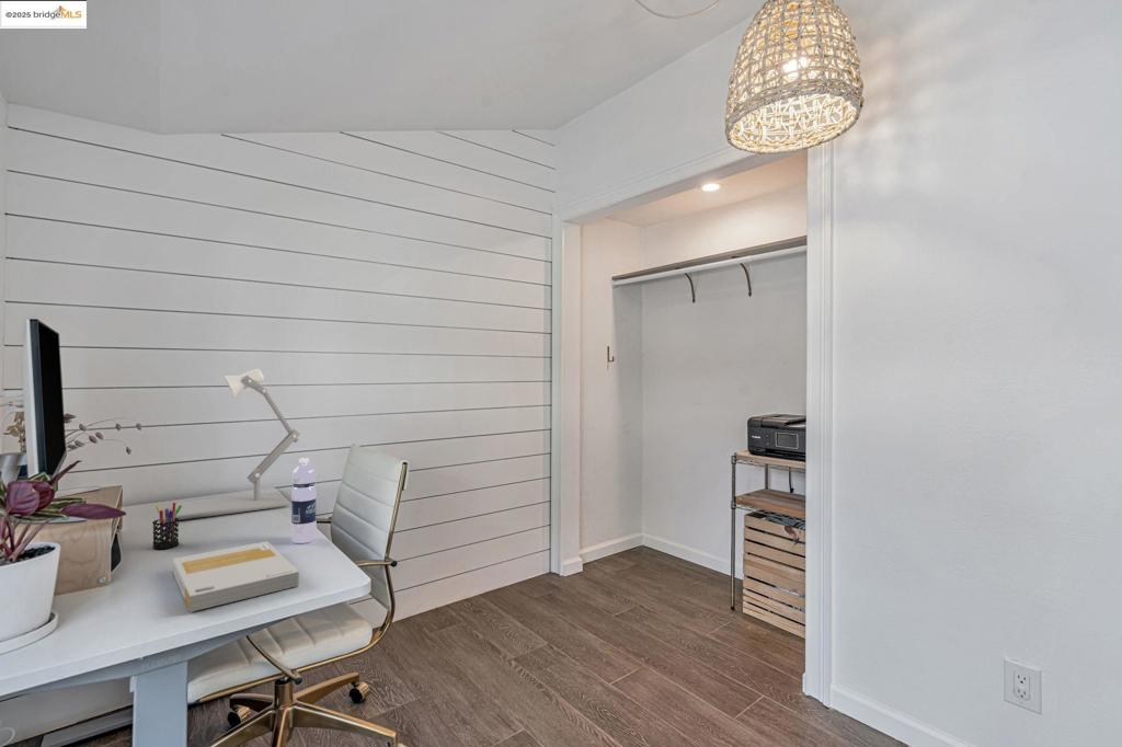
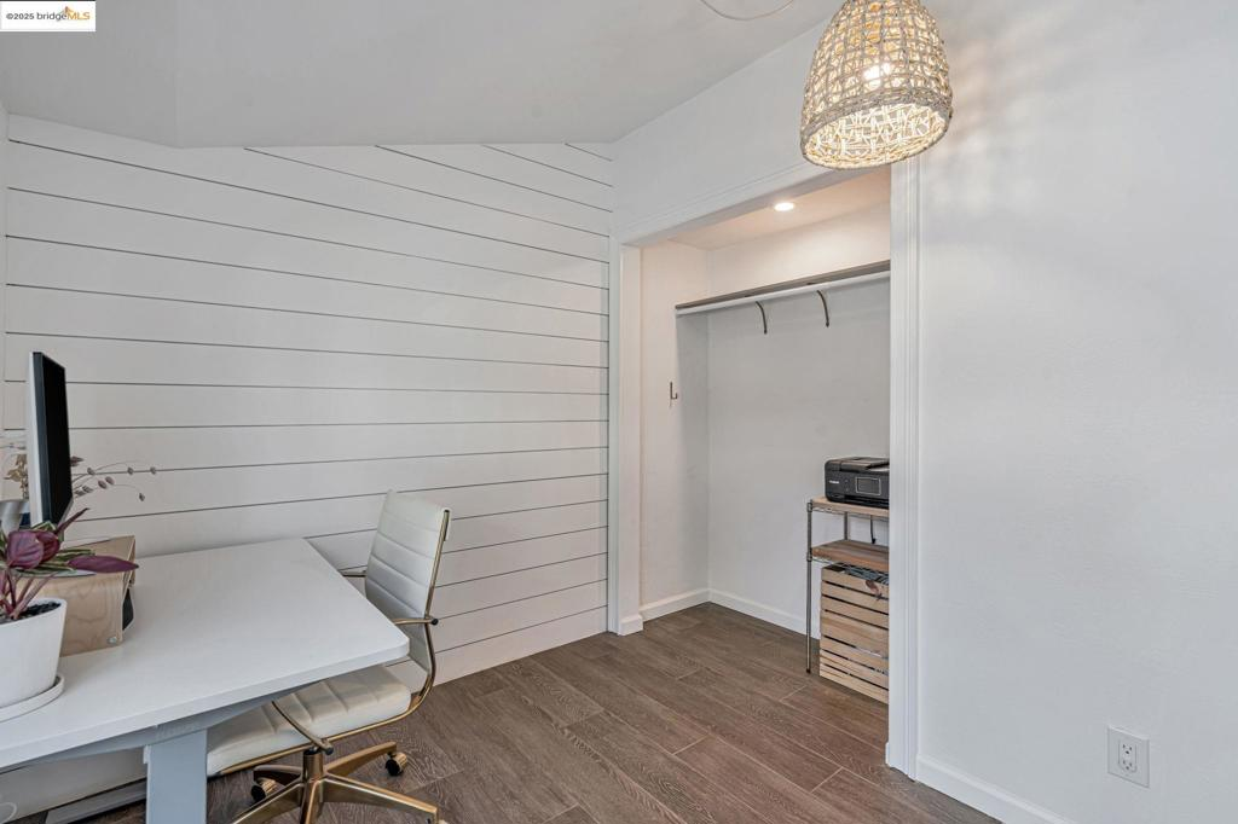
- book (233, 571)
- pen holder (169, 522)
- desk lamp (253, 469)
- water bottle (304, 499)
